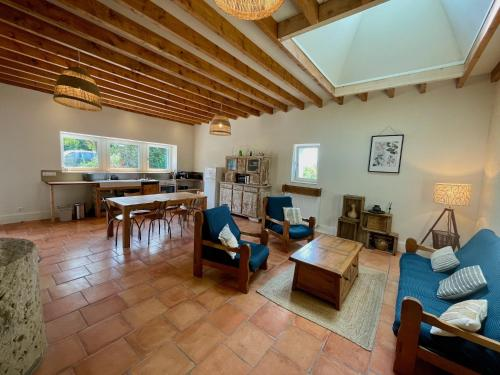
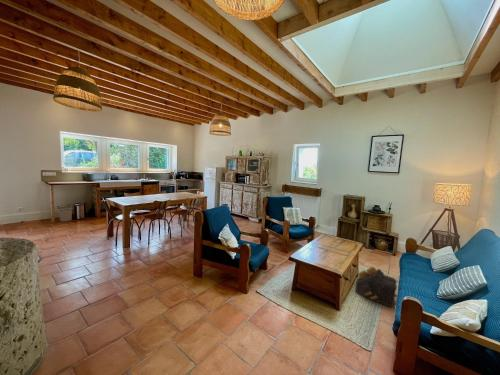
+ backpack (376, 282)
